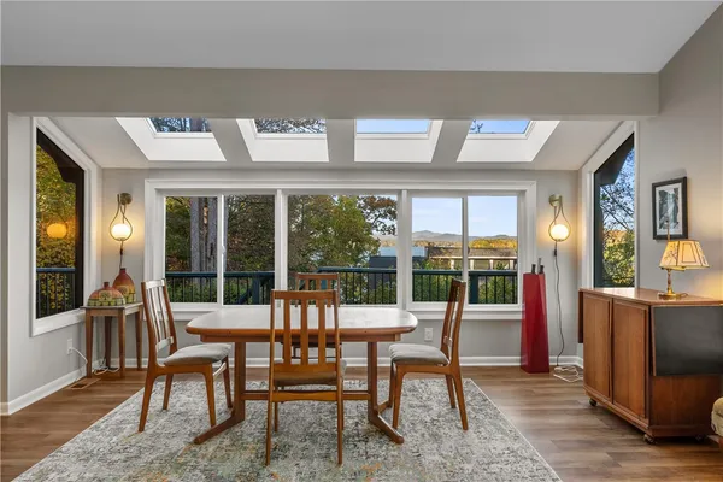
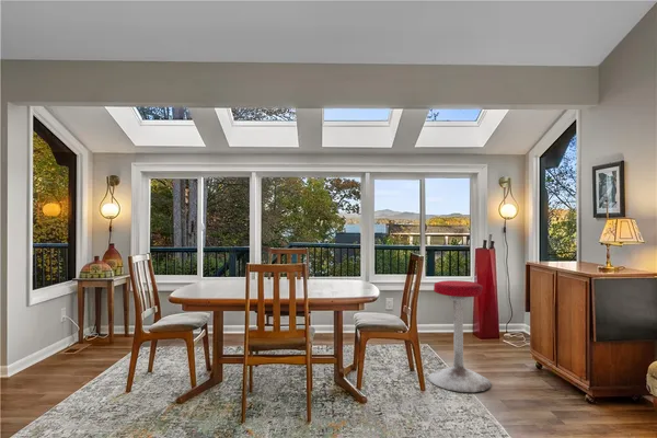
+ stool (459, 332)
